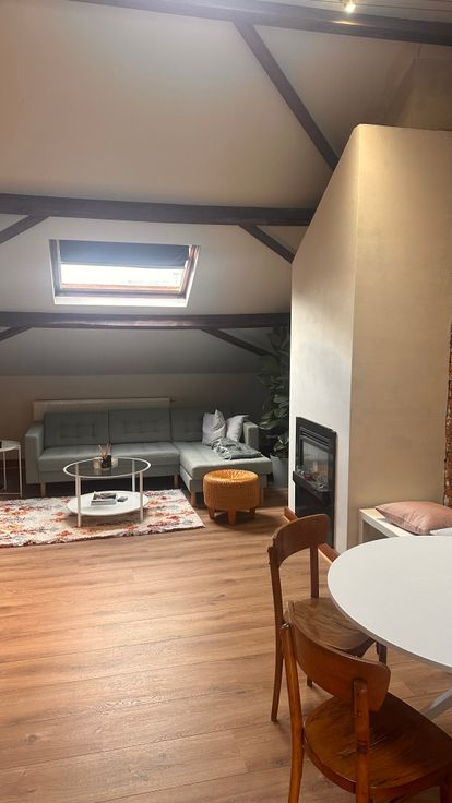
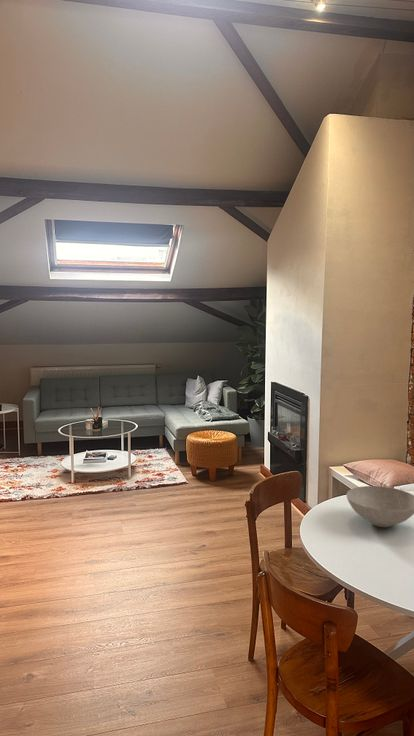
+ bowl (381, 510)
